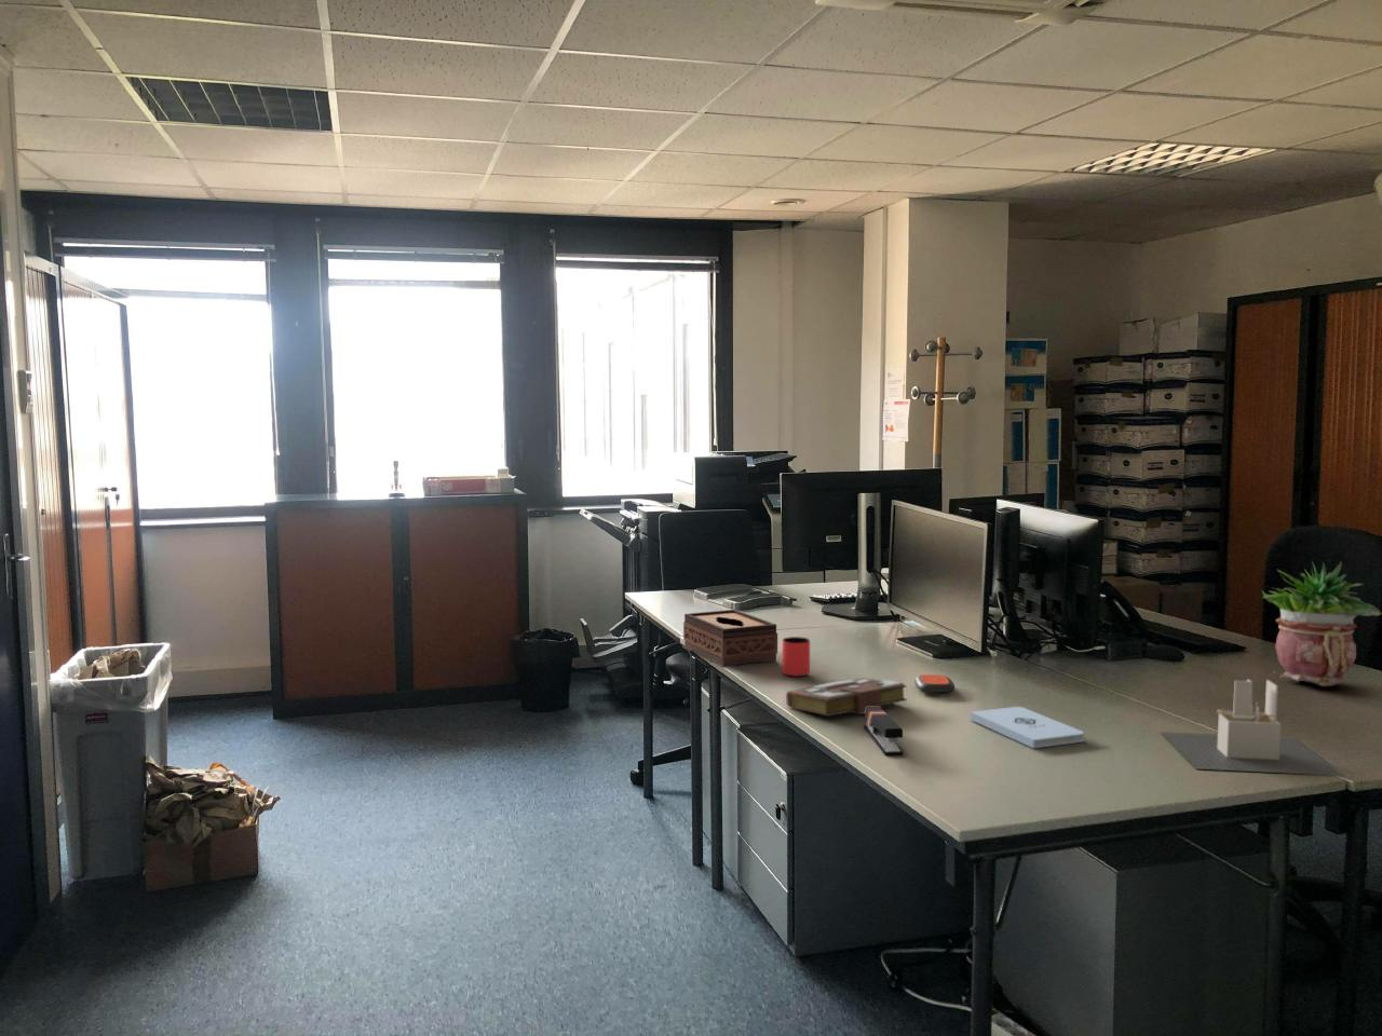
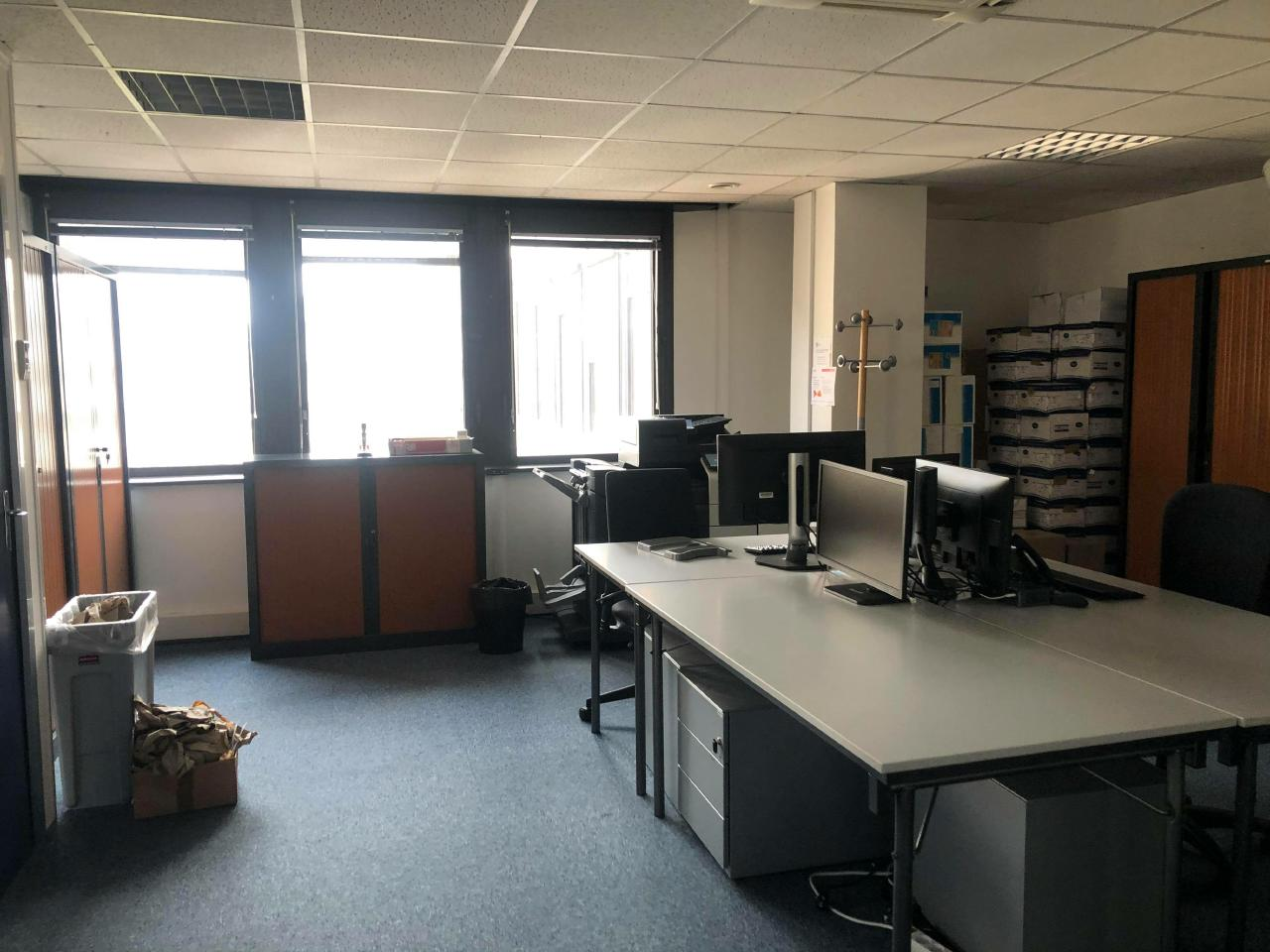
- remote control (934, 684)
- tissue box (729, 637)
- potted plant (1313, 620)
- notepad (1026, 725)
- cup (792, 655)
- book (848, 694)
- utensil holder (1247, 717)
- stapler (883, 727)
